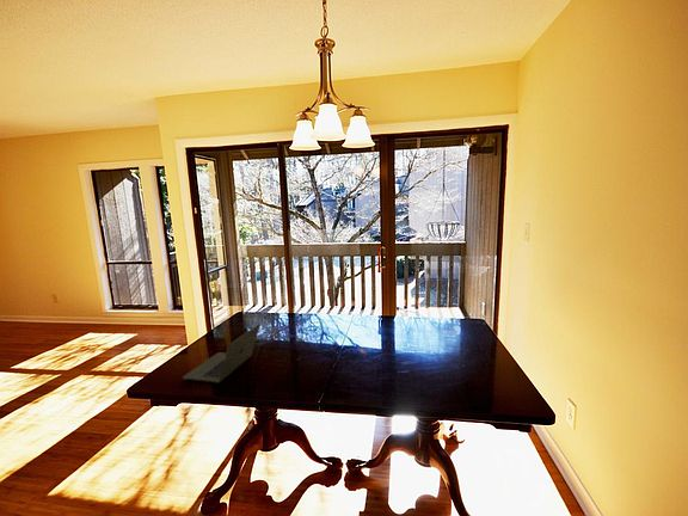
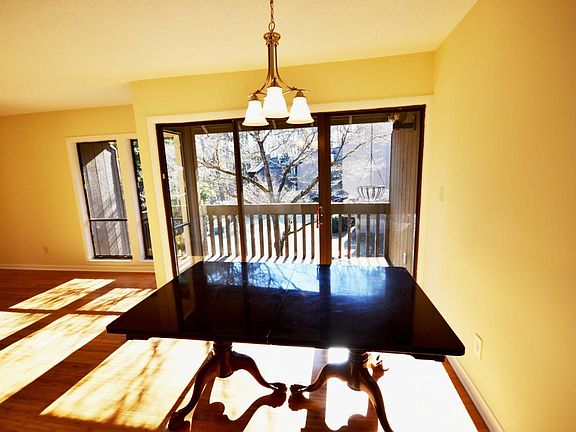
- laptop (223, 352)
